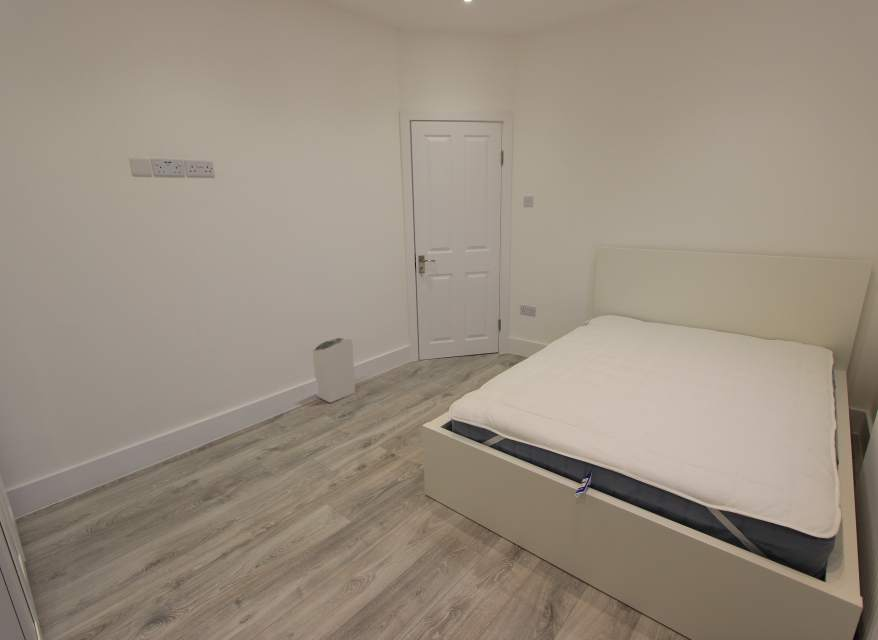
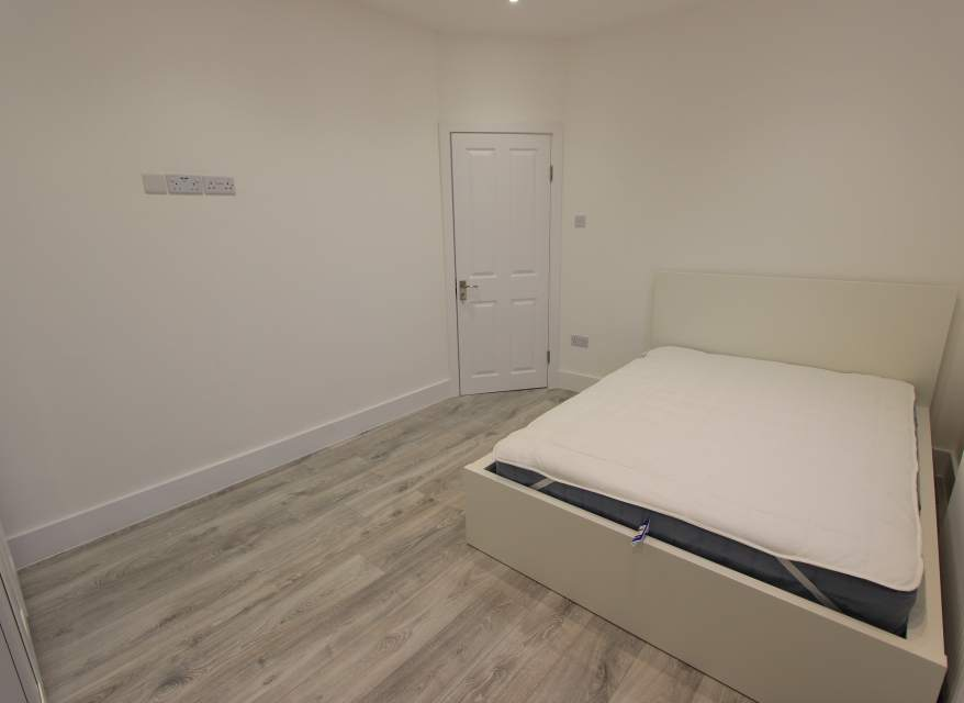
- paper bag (334, 366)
